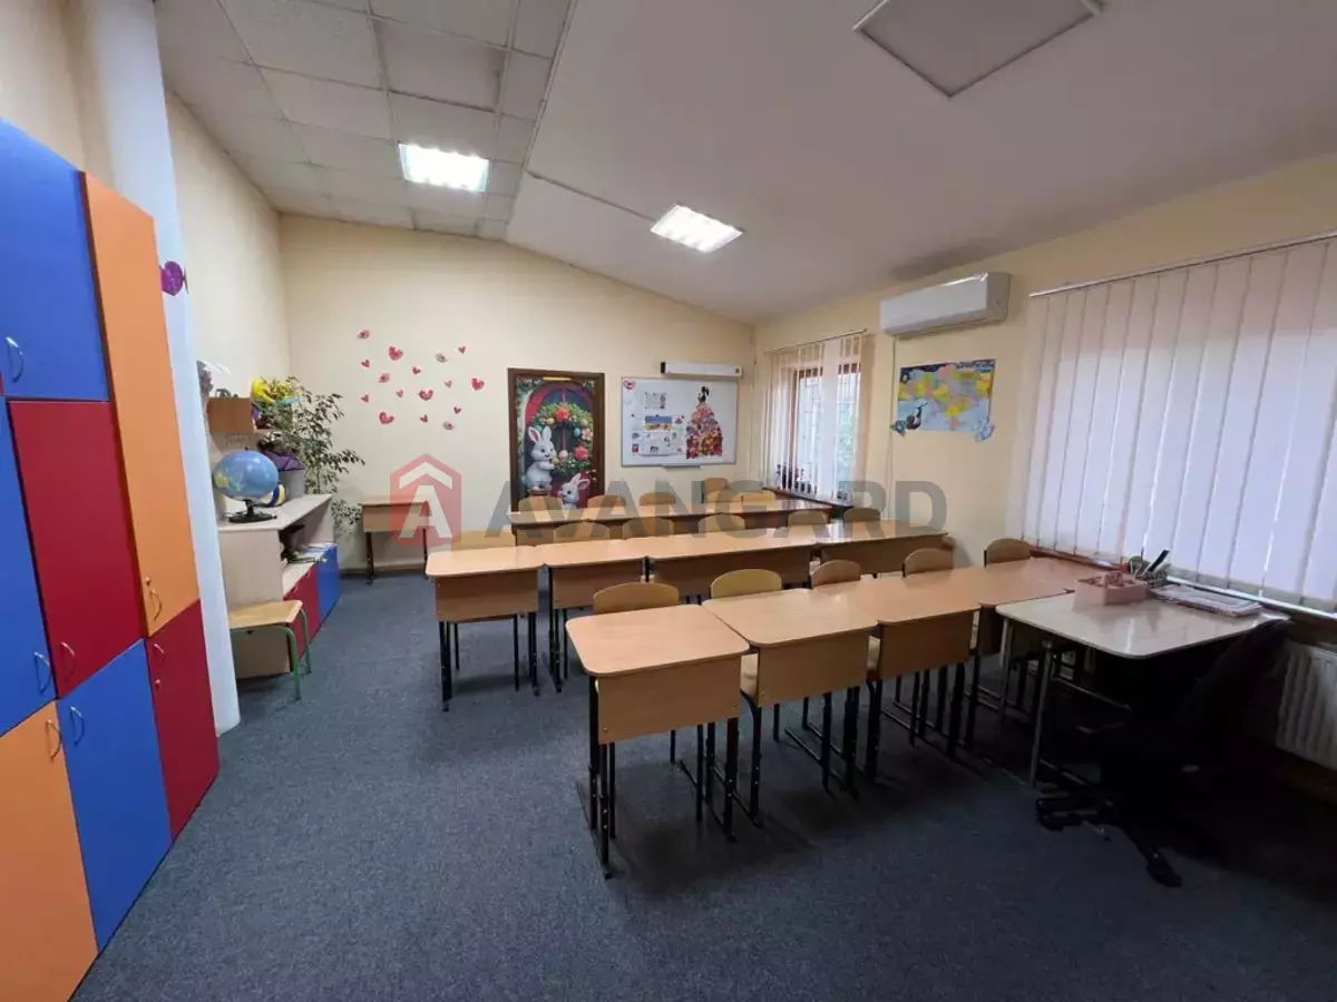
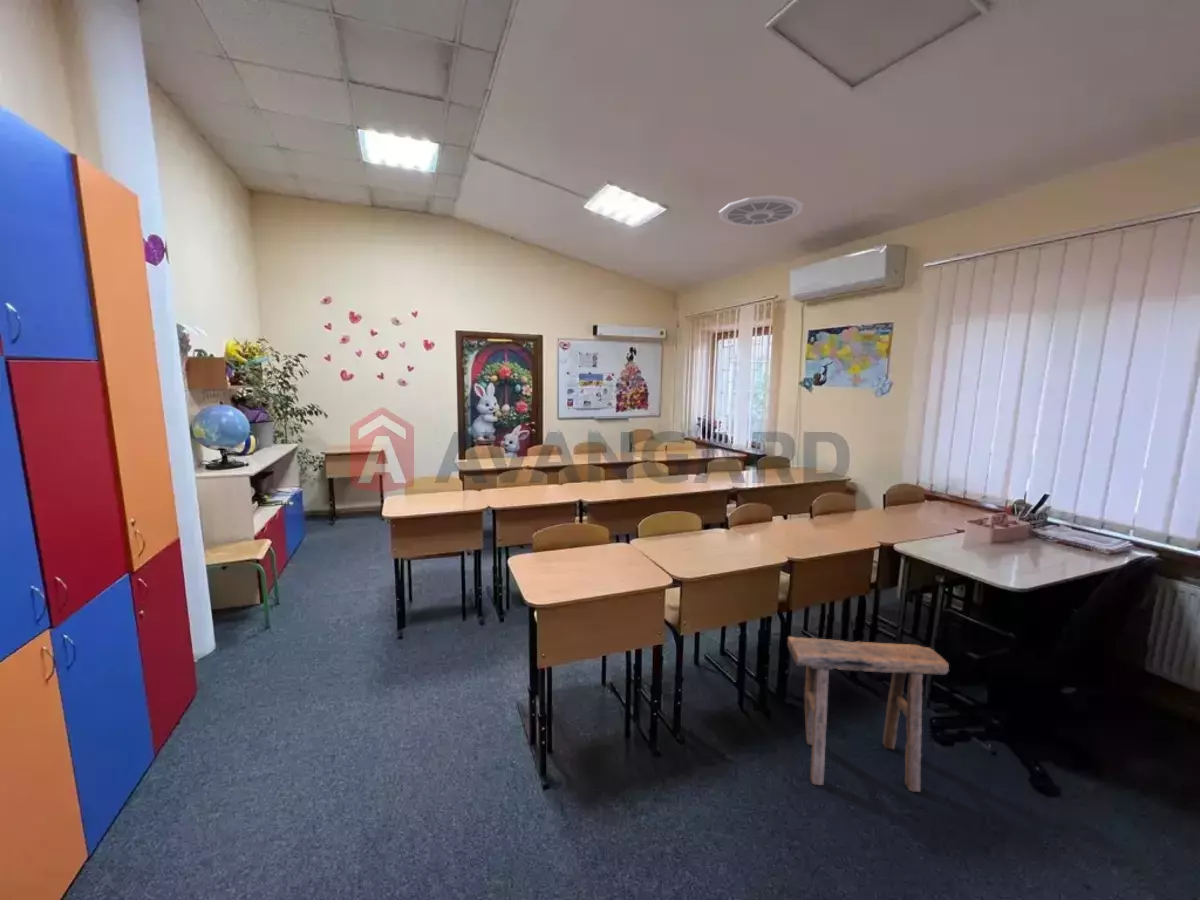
+ stool (886, 711)
+ ceiling vent (759, 213)
